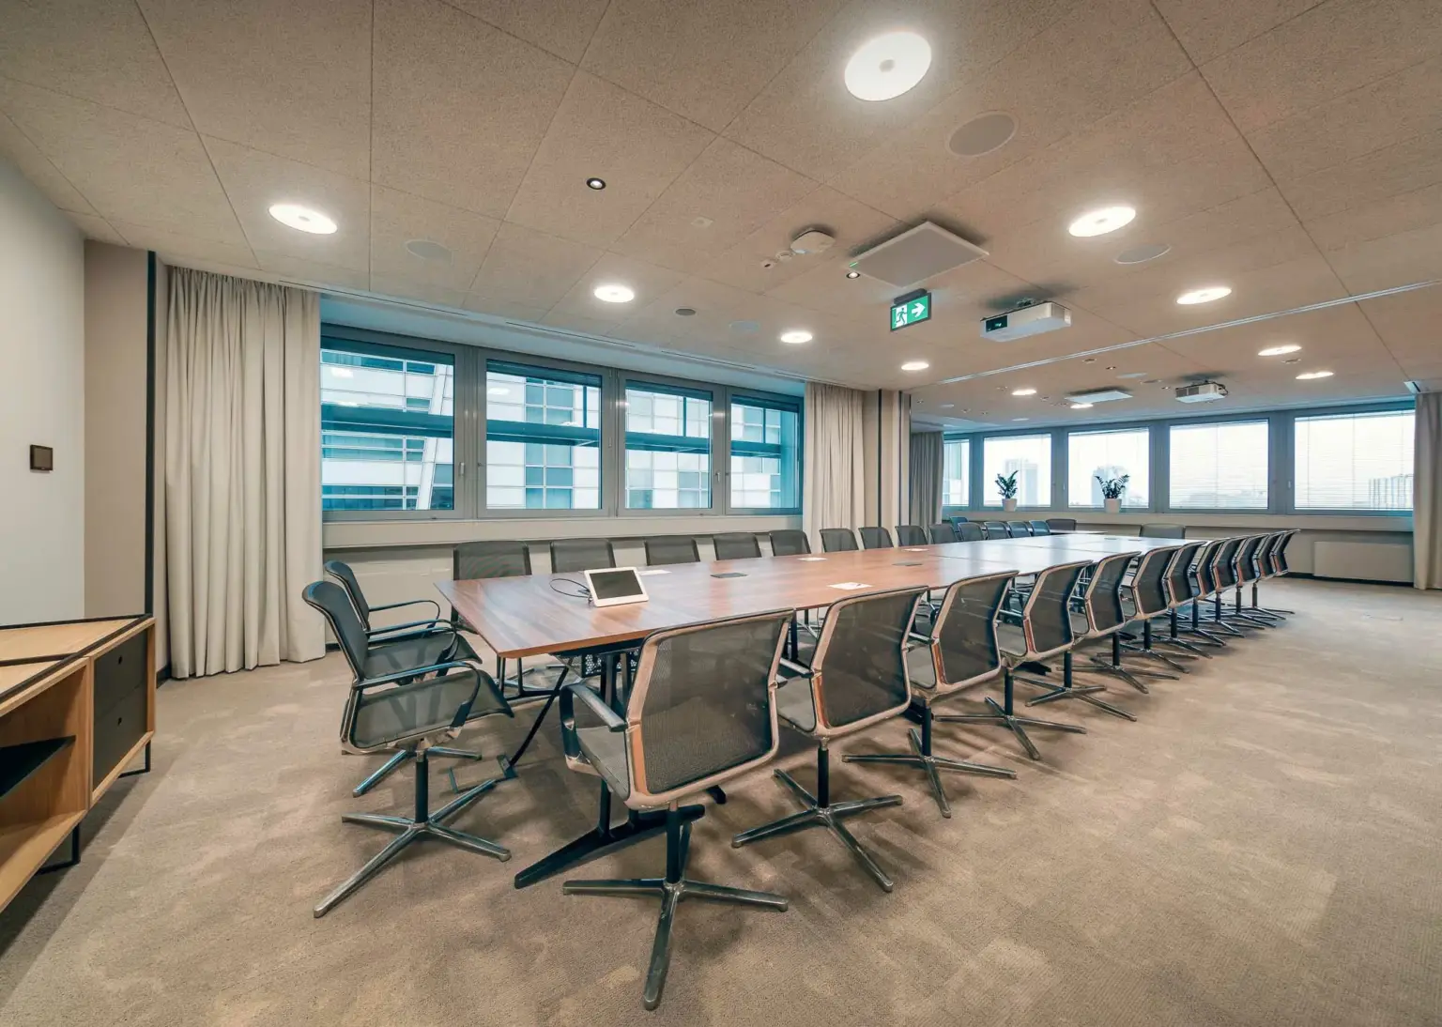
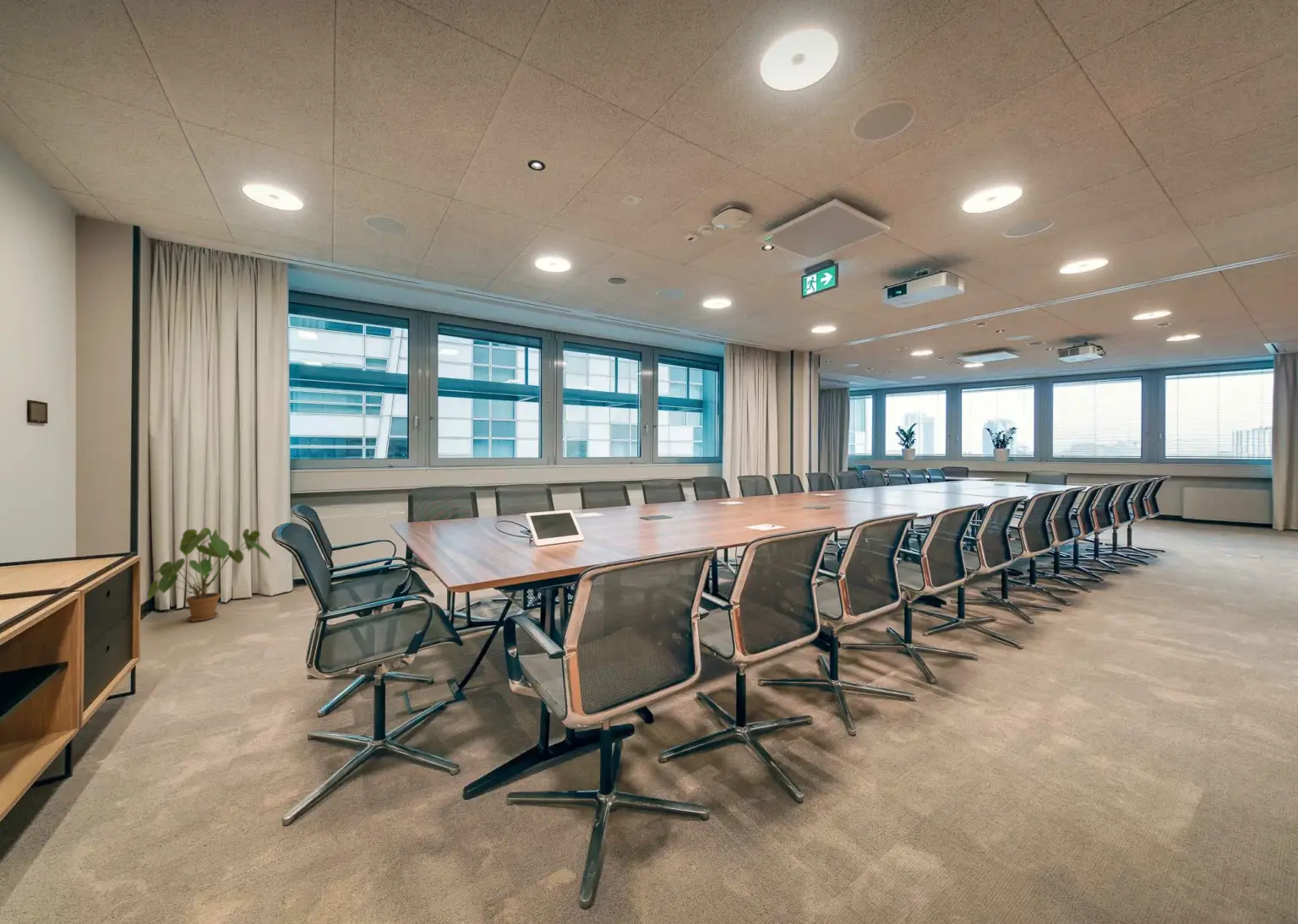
+ house plant (211, 570)
